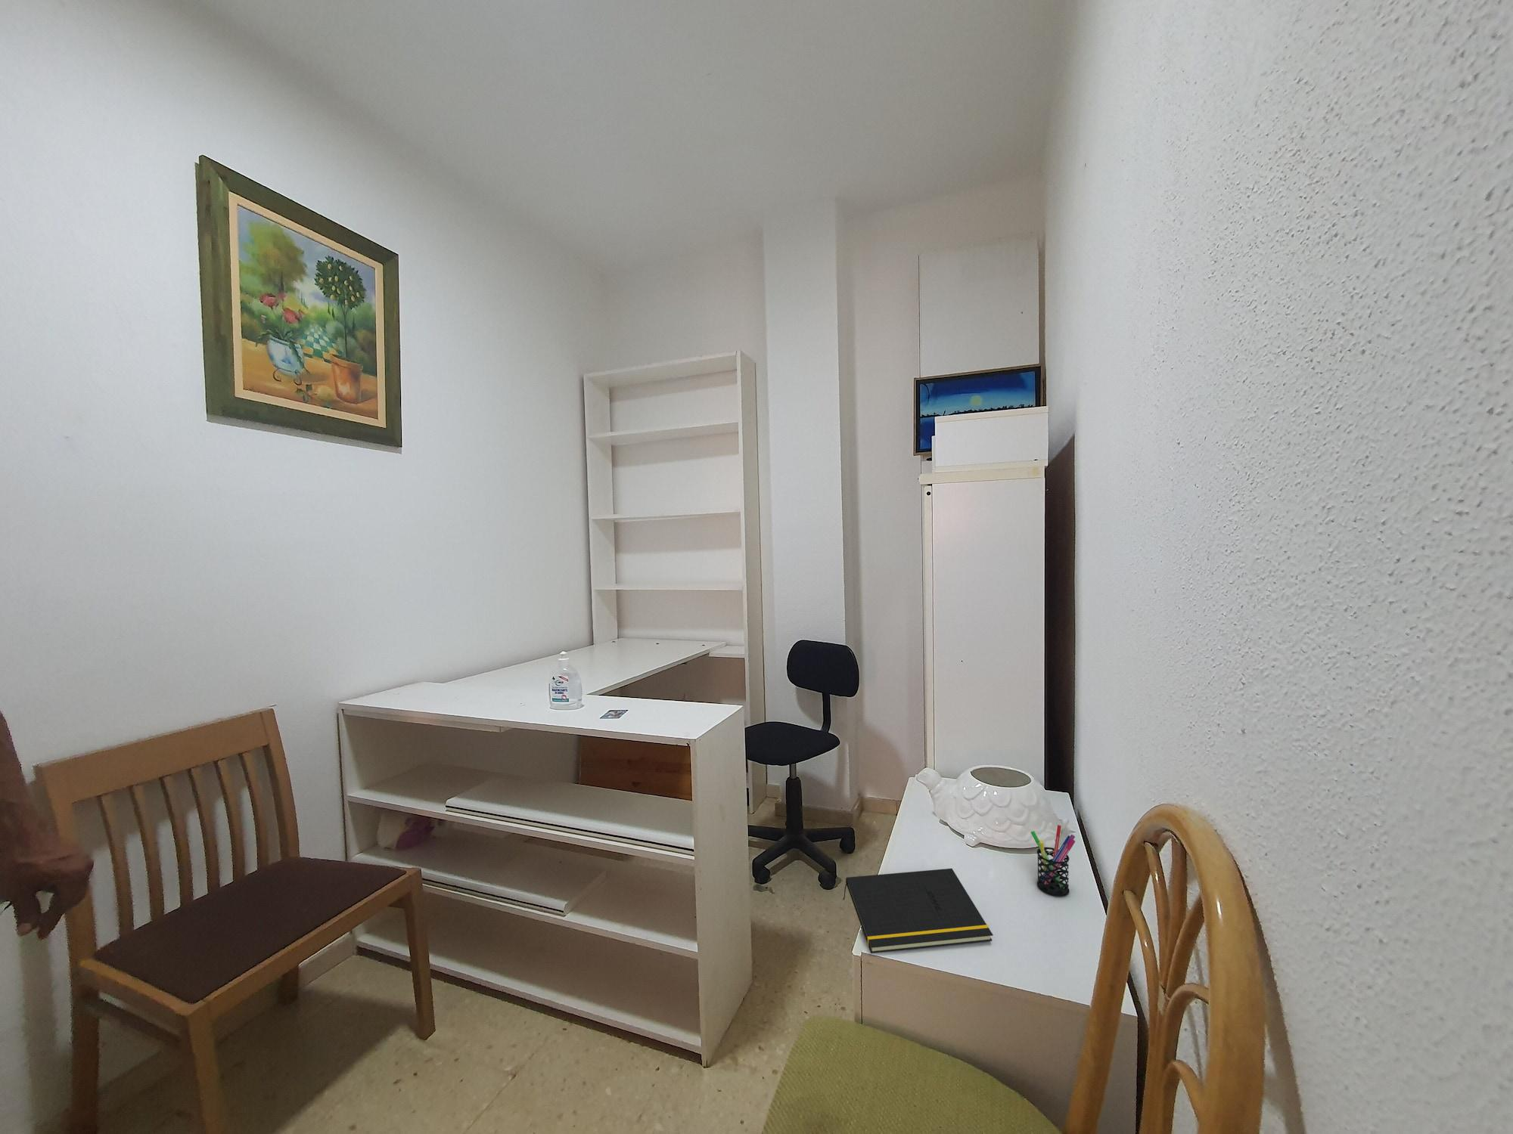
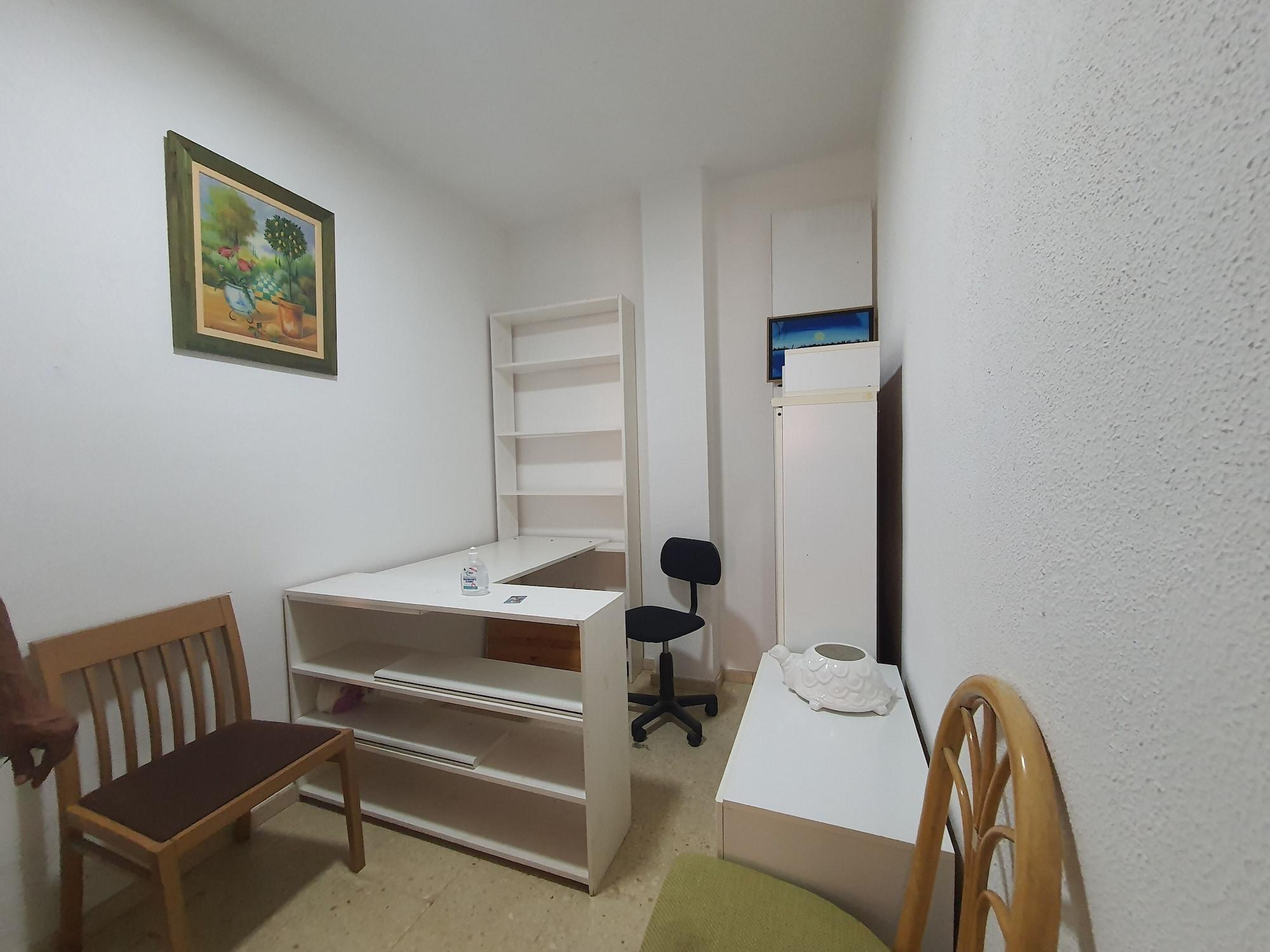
- notepad (915, 906)
- pen holder (1051, 855)
